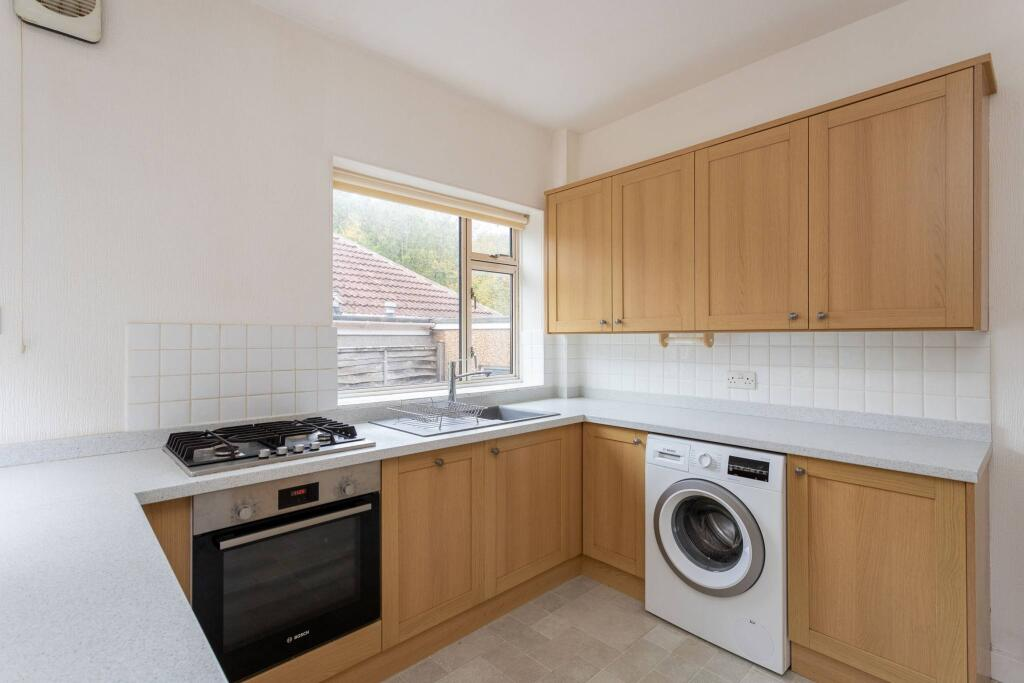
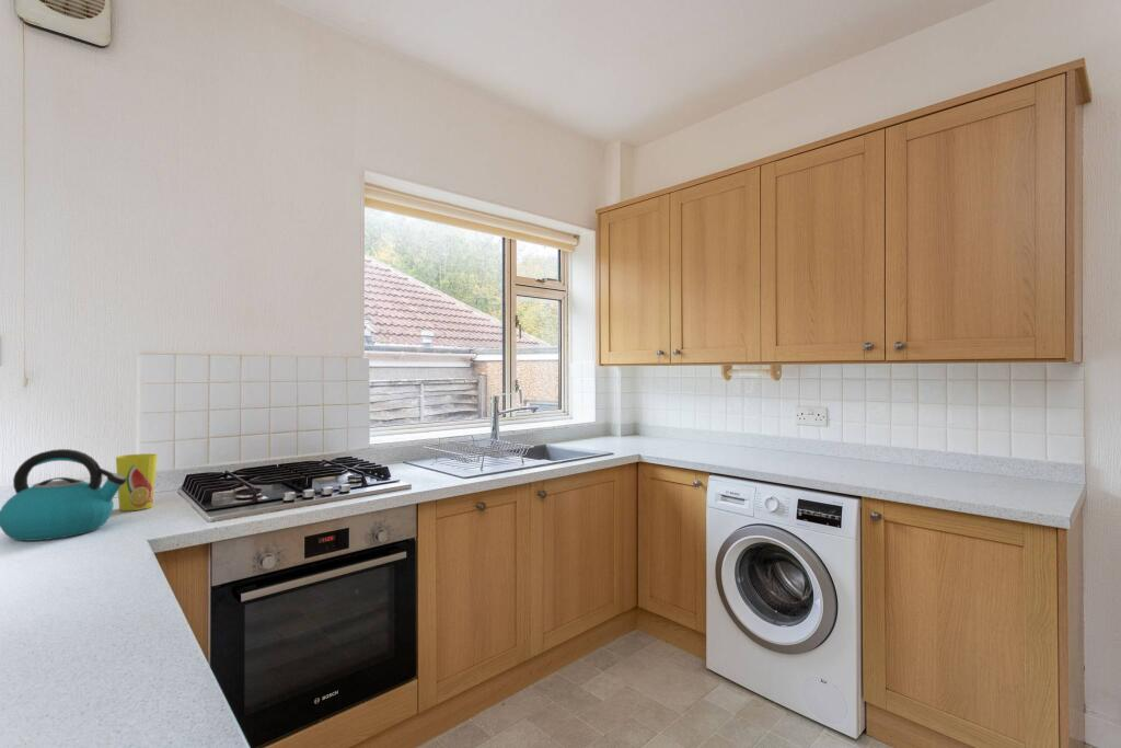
+ kettle (67, 490)
+ cup (136, 481)
